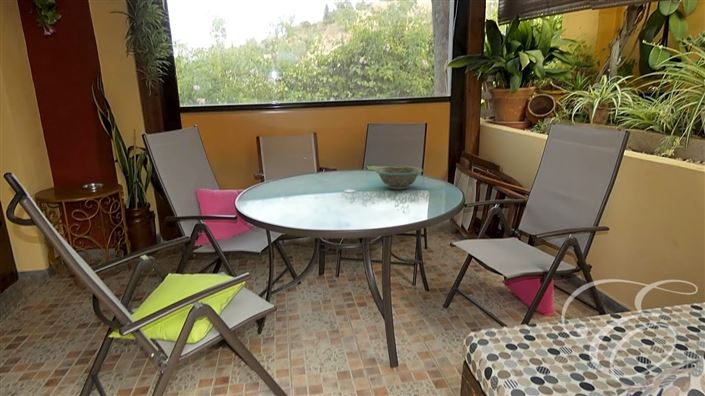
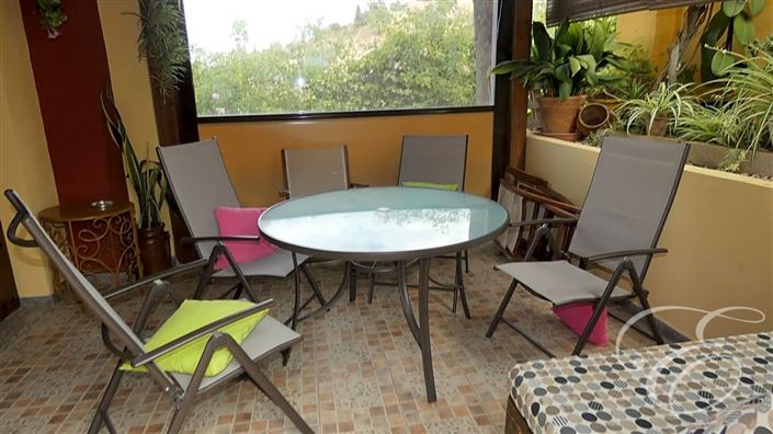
- decorative bowl (398, 178)
